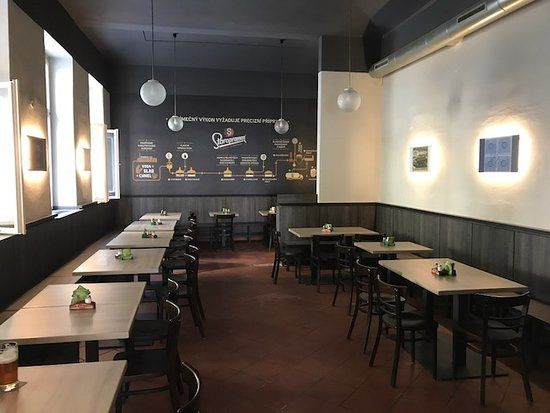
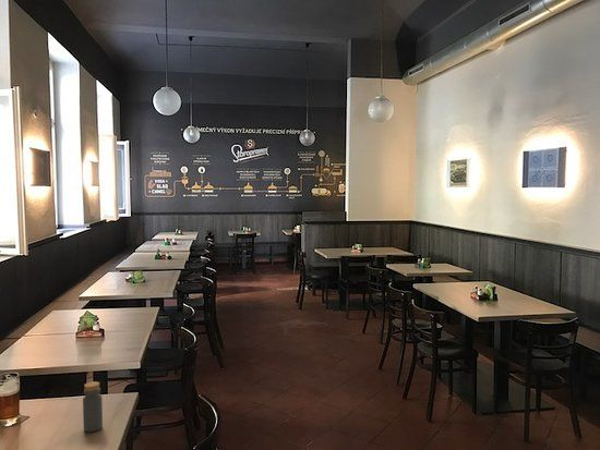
+ bottle (92, 405)
